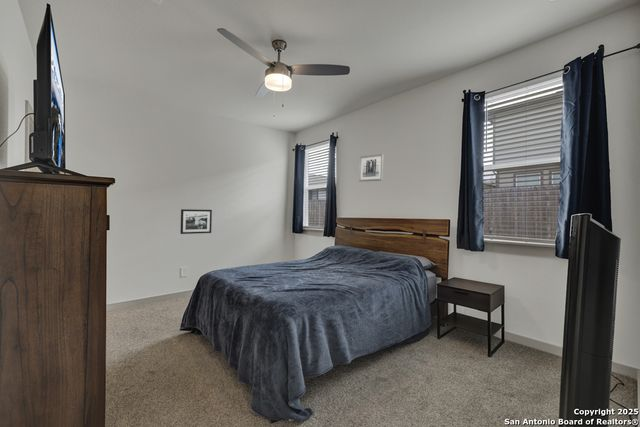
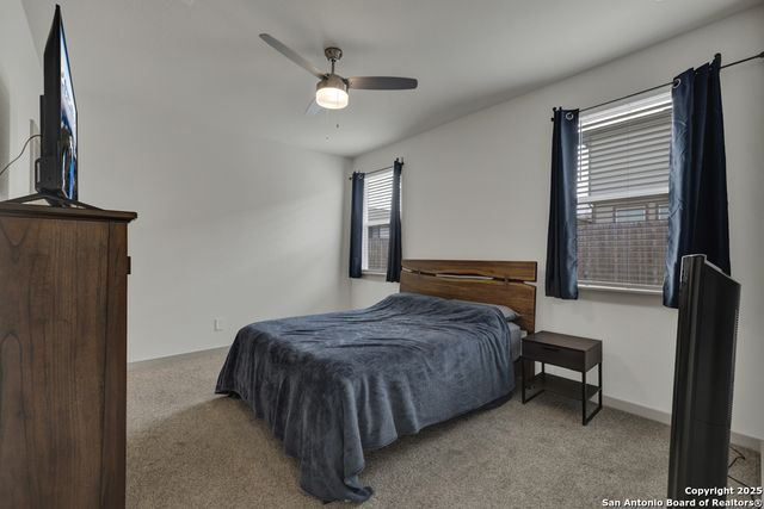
- picture frame (196, 221)
- wall art (370, 168)
